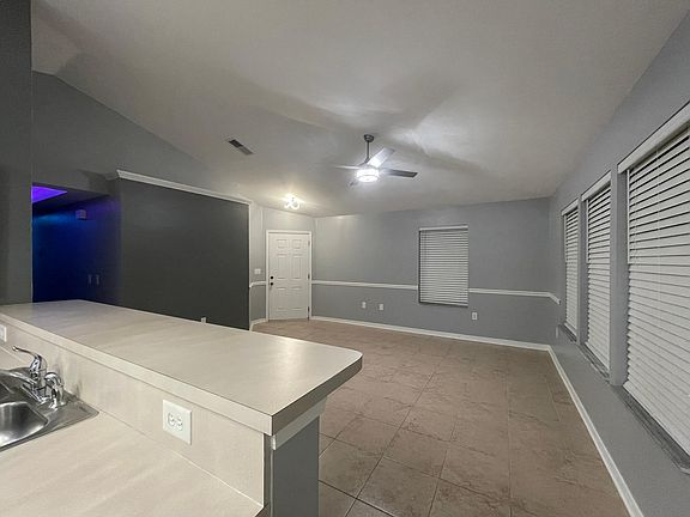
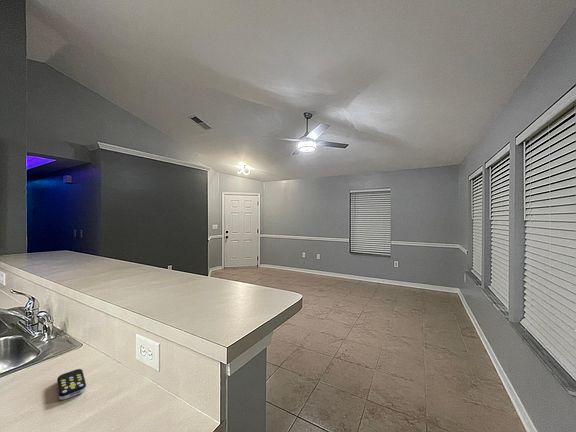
+ remote control (71, 382)
